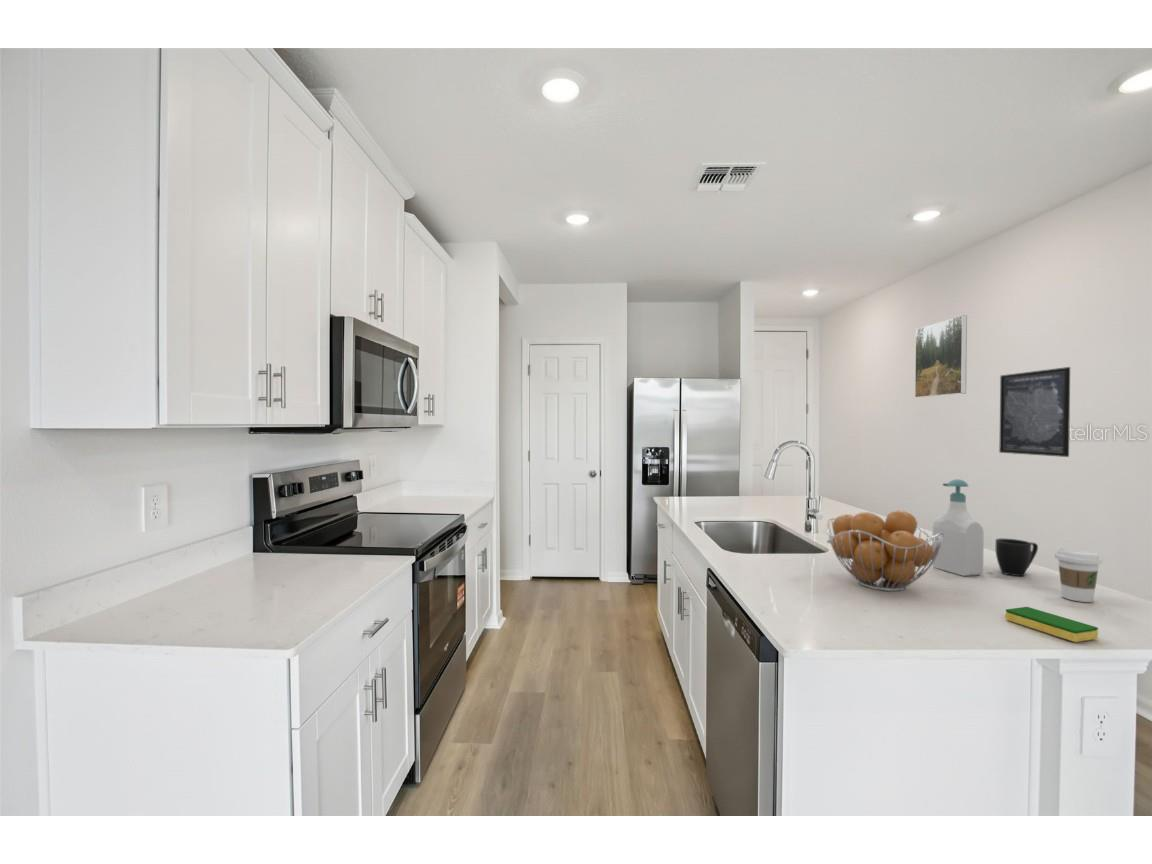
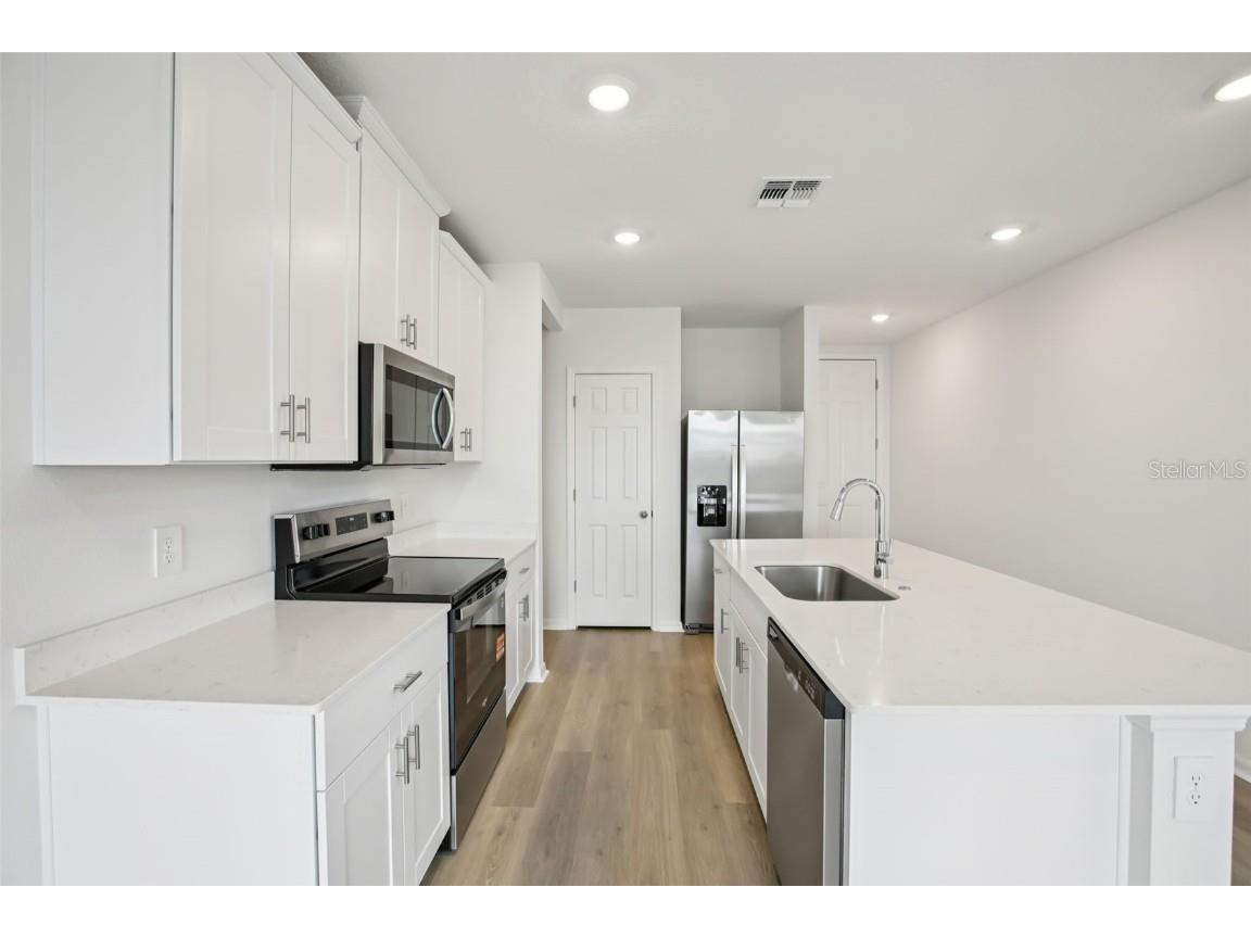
- dish sponge (1049, 623)
- coffee cup (1077, 574)
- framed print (939, 359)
- fruit basket (881, 547)
- mug (1018, 557)
- wall art (1032, 413)
- soap bottle (955, 525)
